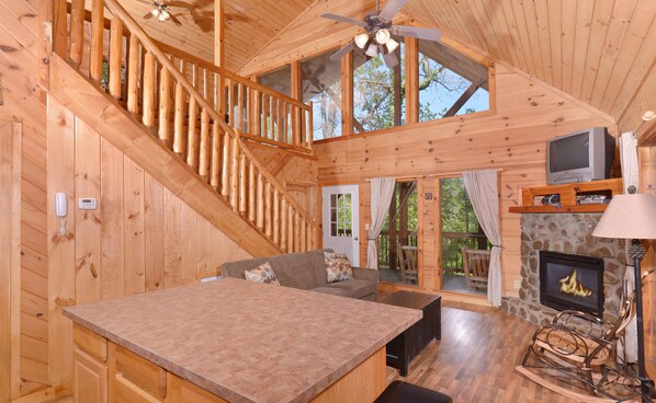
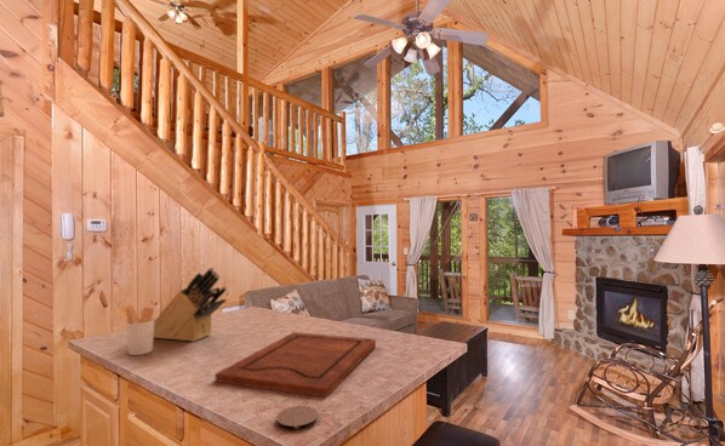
+ knife block (187, 302)
+ utensil holder (135, 327)
+ coaster (297, 418)
+ cutting board (306, 358)
